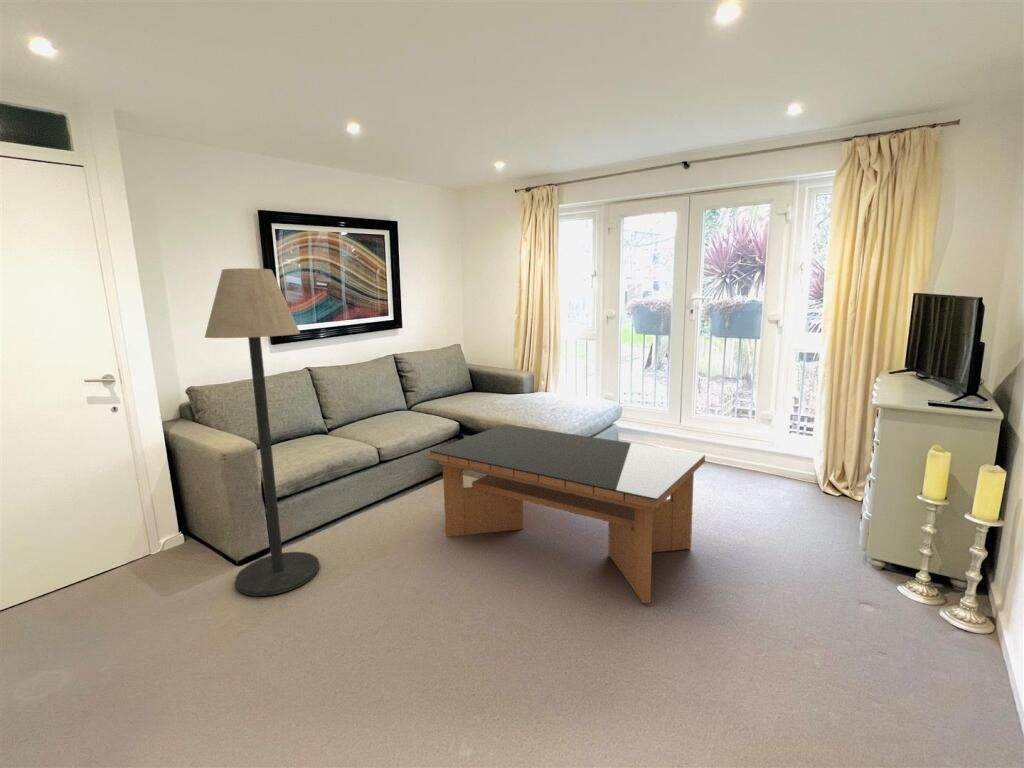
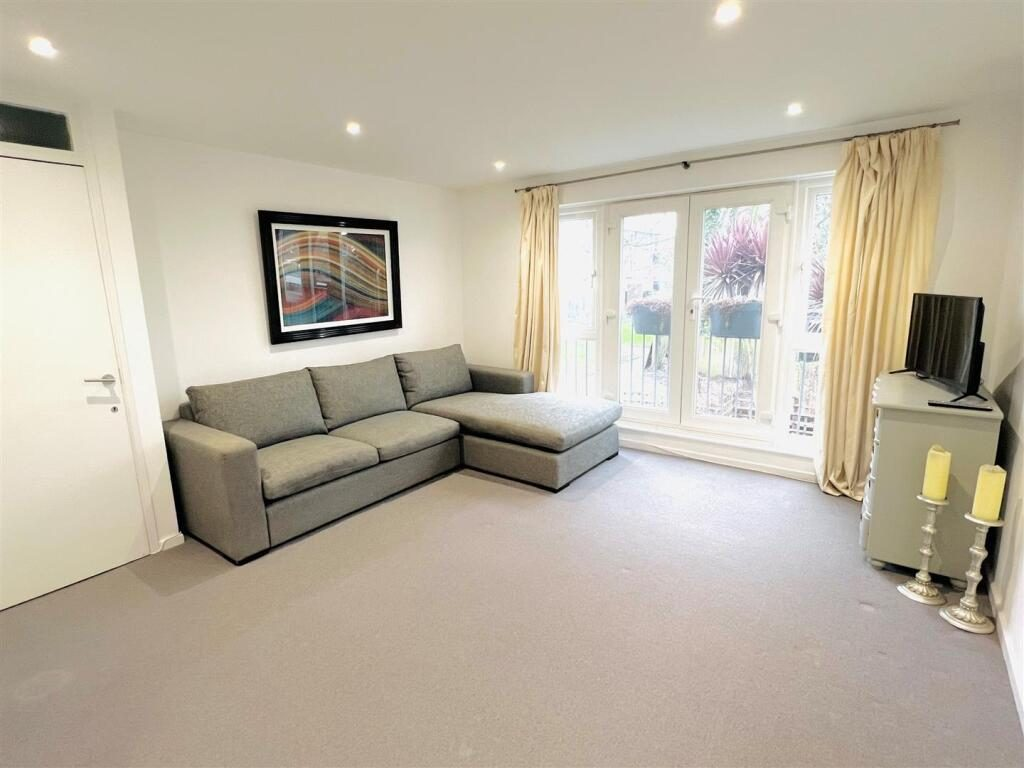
- floor lamp (263, 429)
- coffee table (563, 497)
